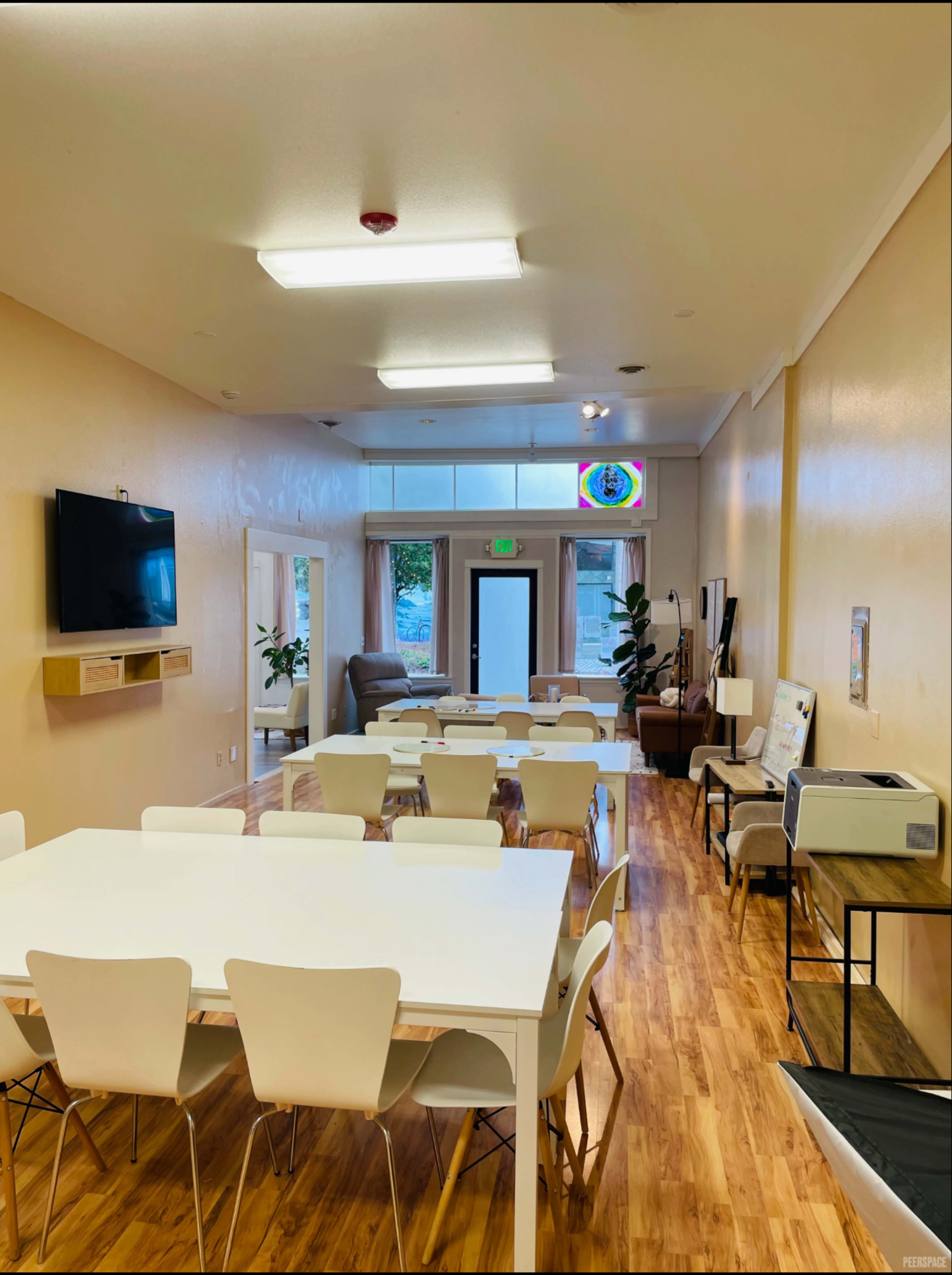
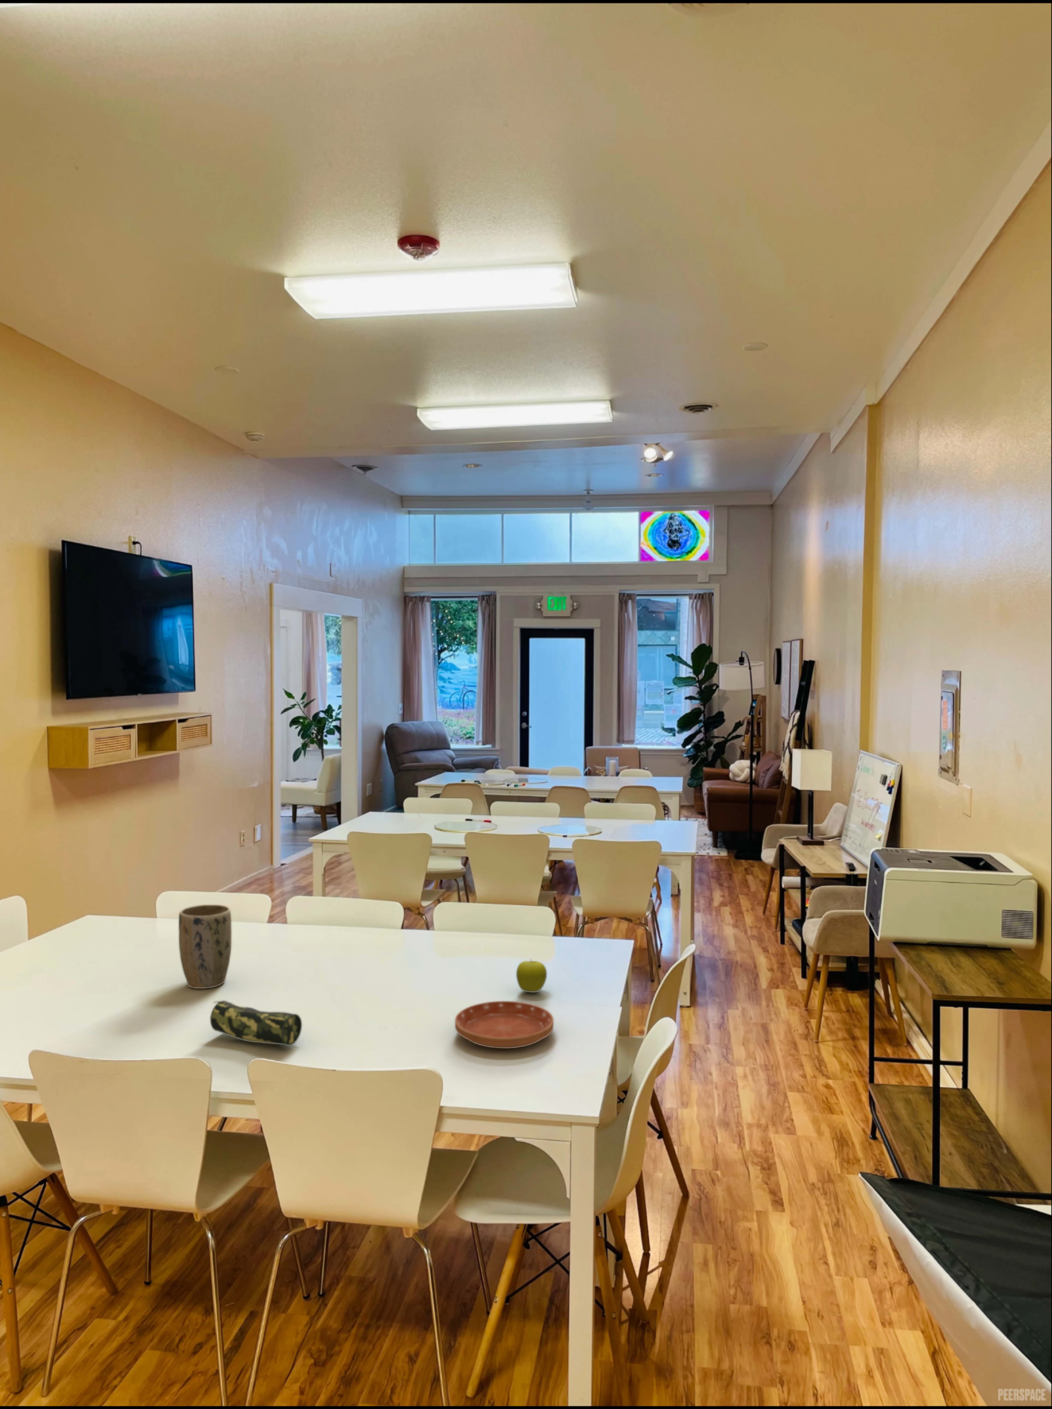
+ fruit (532, 976)
+ pencil case (254, 1023)
+ plant pot (206, 947)
+ saucer (504, 1026)
